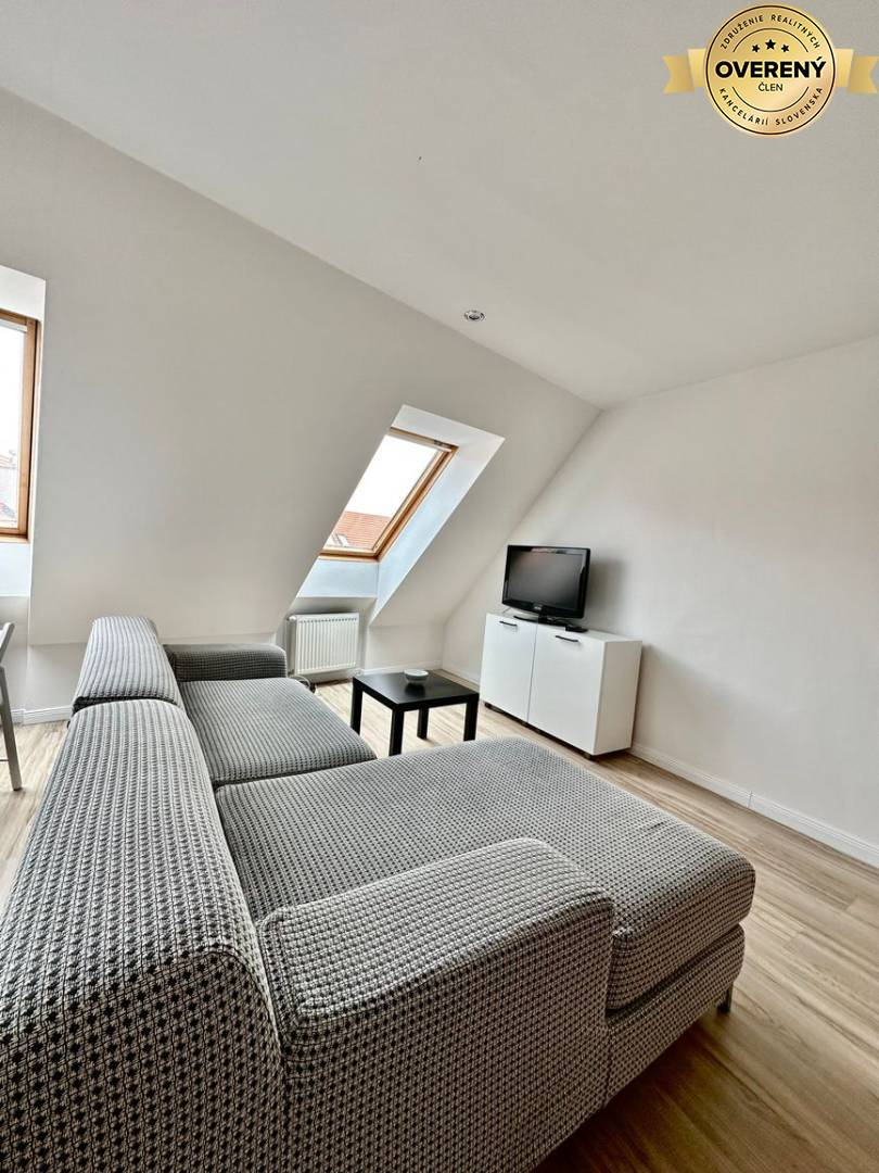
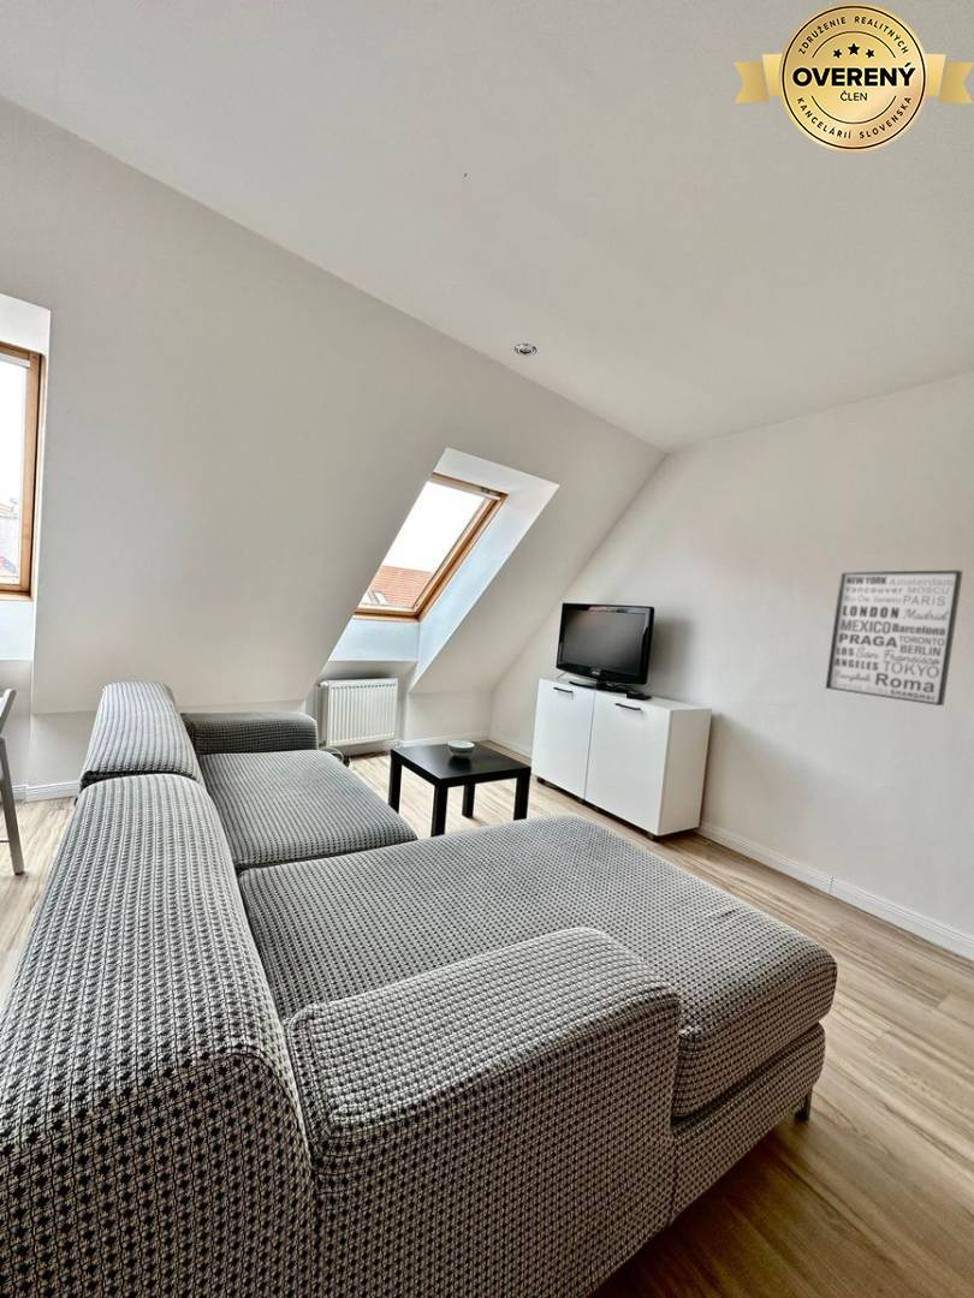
+ wall art (889, 633)
